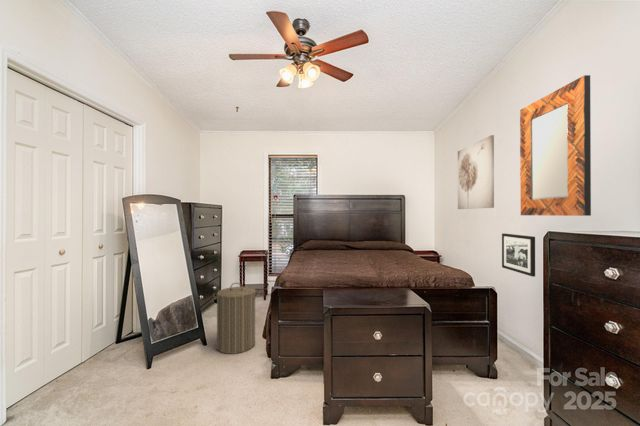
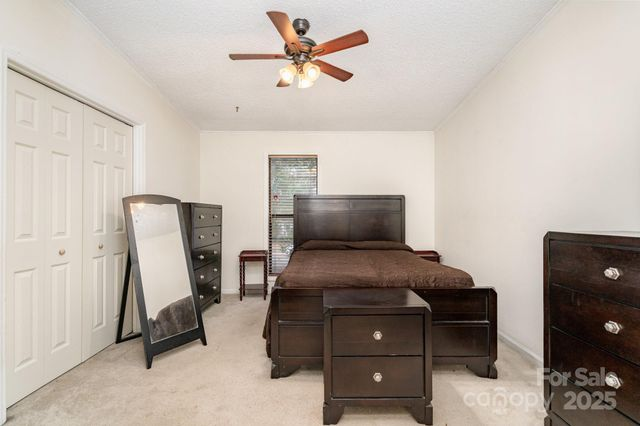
- laundry hamper (236, 313)
- home mirror (550, 155)
- picture frame (517, 253)
- wall art (473, 176)
